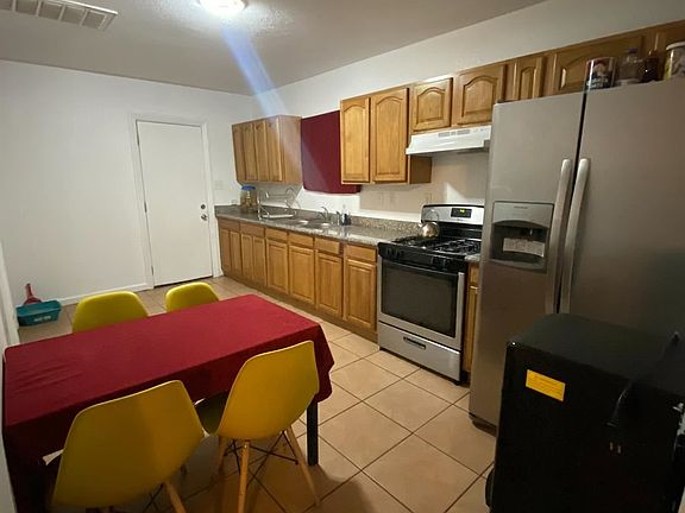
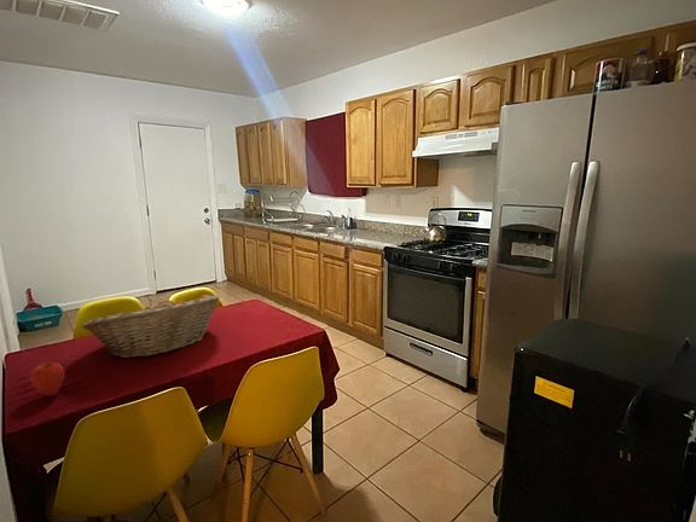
+ apple (48, 378)
+ fruit basket (157, 319)
